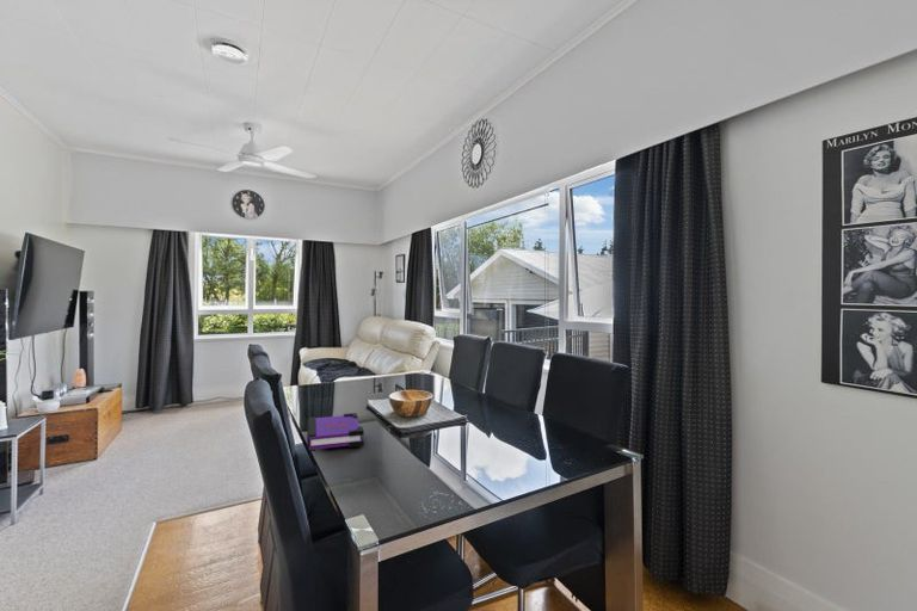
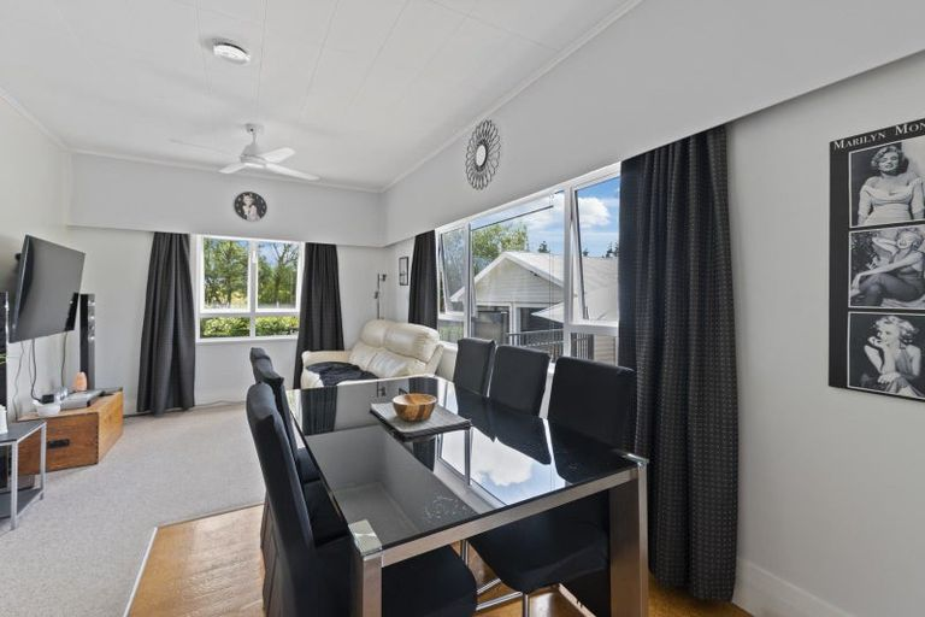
- board game (333, 428)
